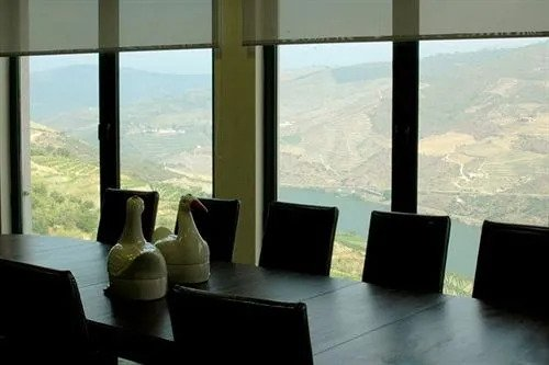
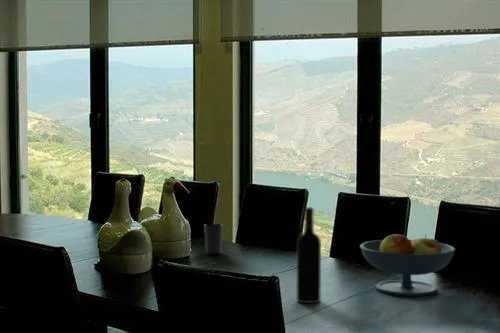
+ cup (213, 239)
+ fruit bowl (406, 260)
+ wine bottle (308, 254)
